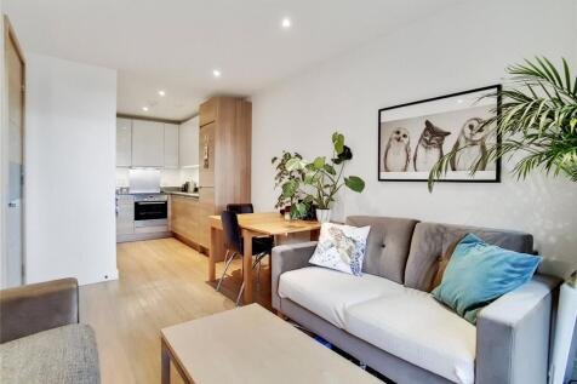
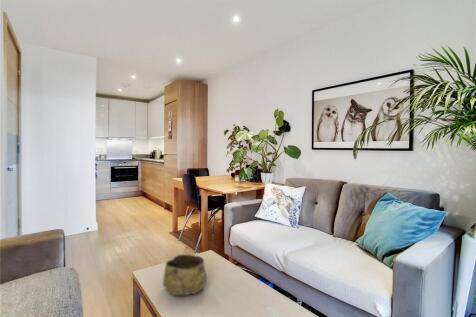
+ decorative bowl (185, 275)
